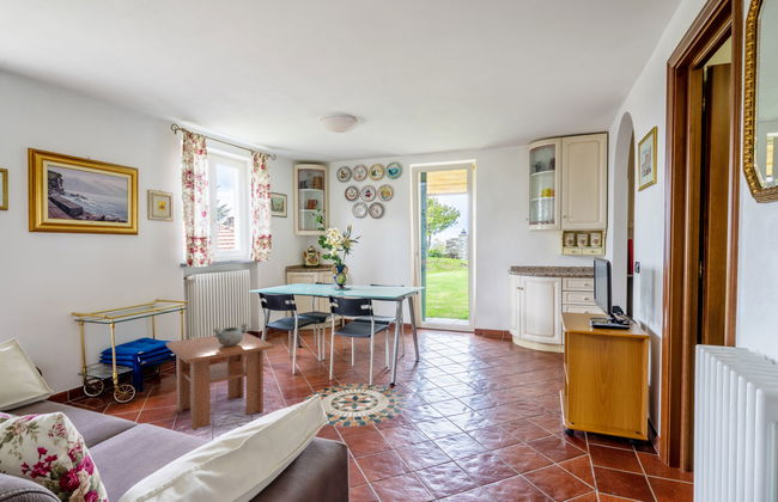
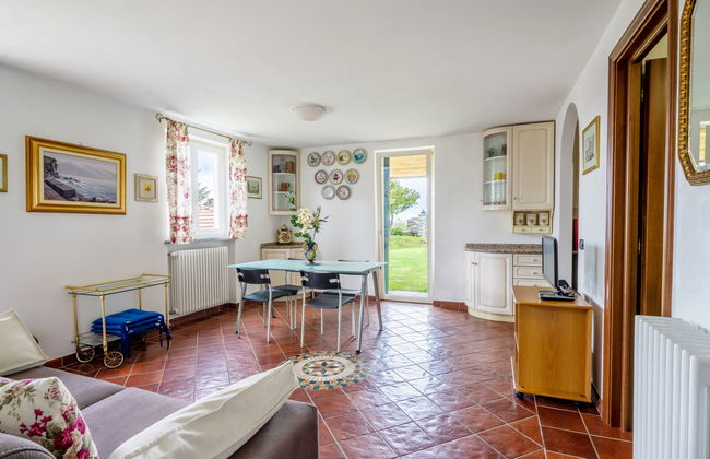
- decorative bowl (230, 335)
- coffee table (219, 376)
